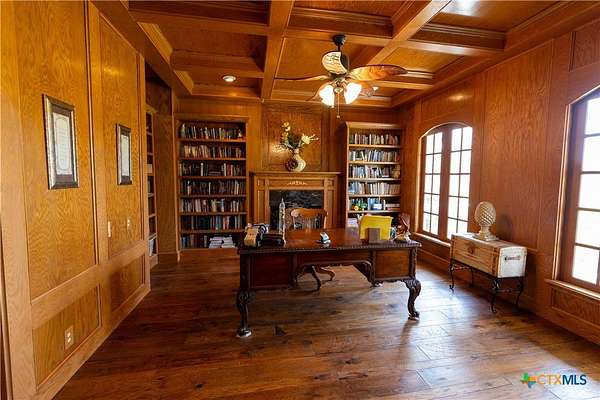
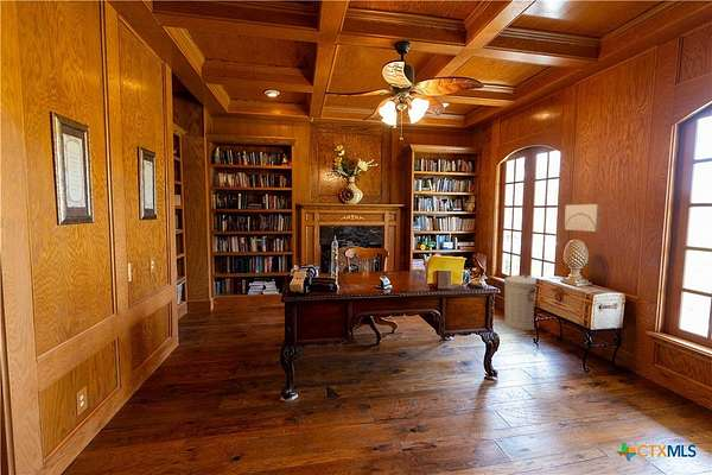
+ wall art (580, 217)
+ trash can (522, 299)
